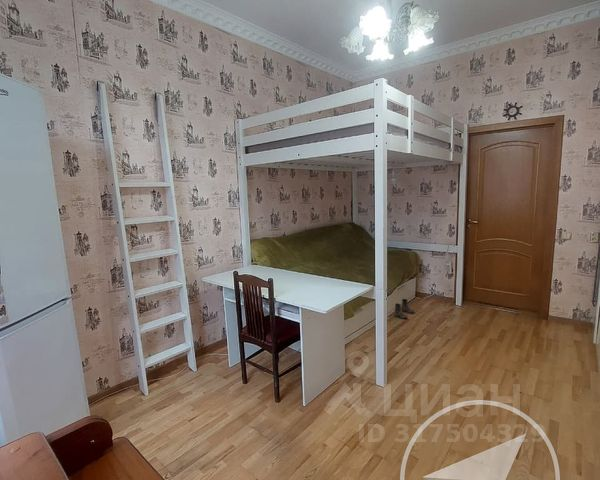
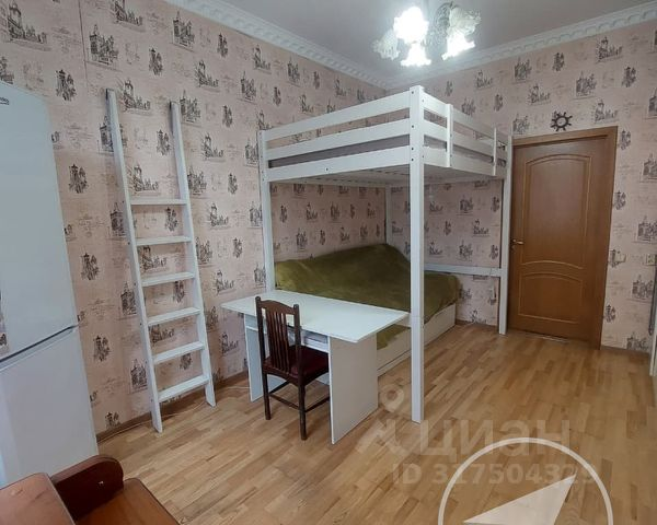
- boots (404, 308)
